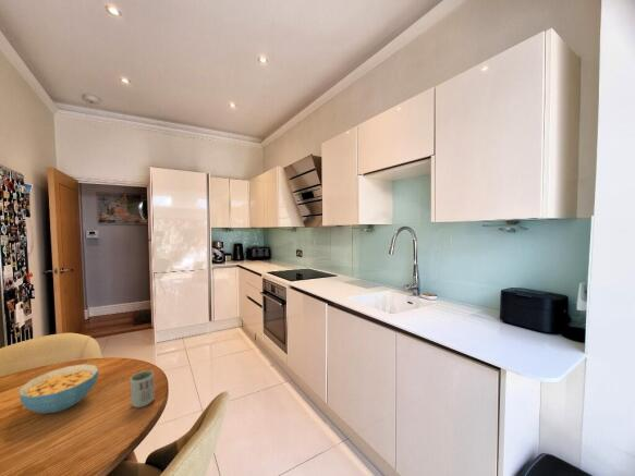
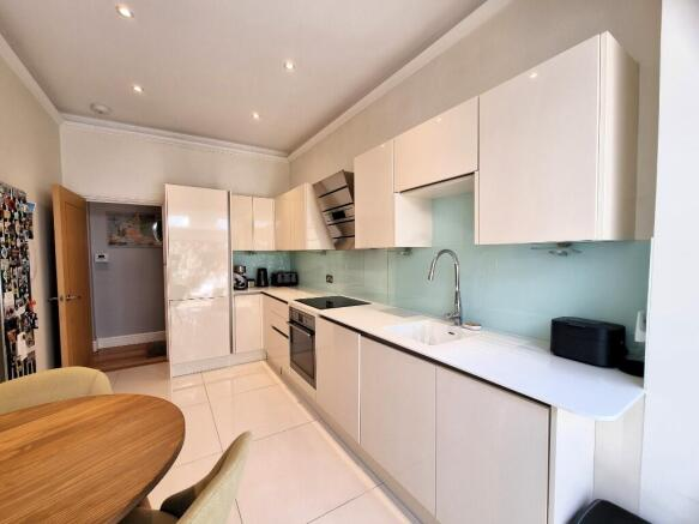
- cup (143, 389)
- cereal bowl (61, 392)
